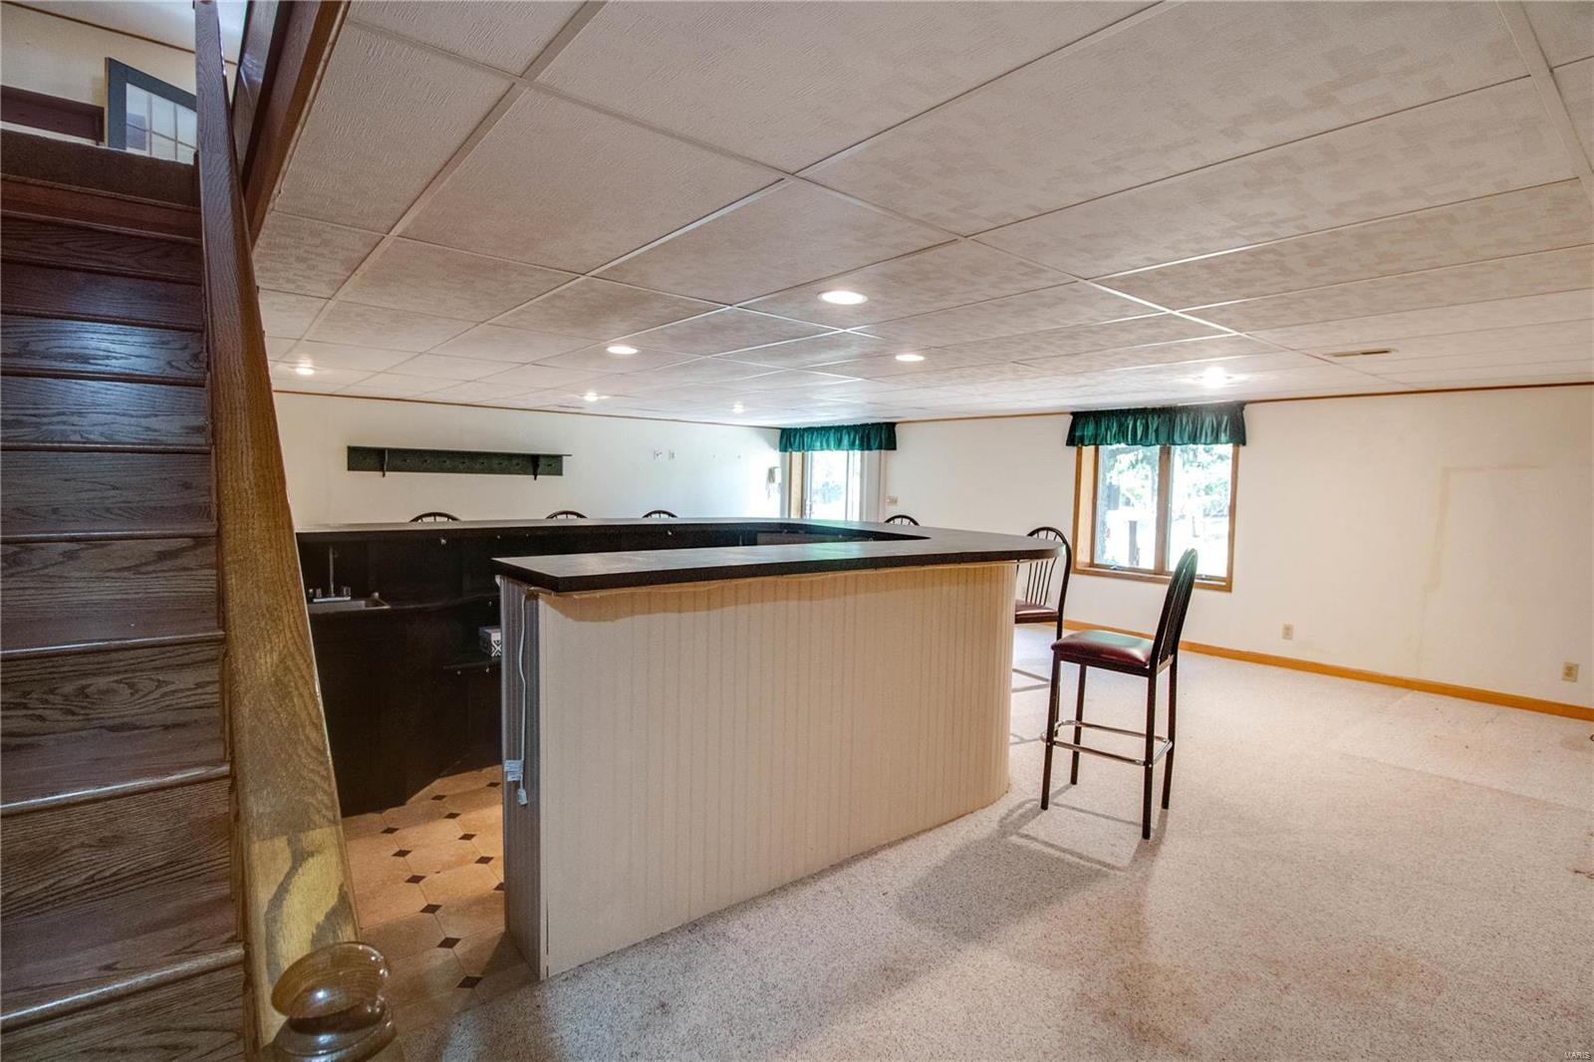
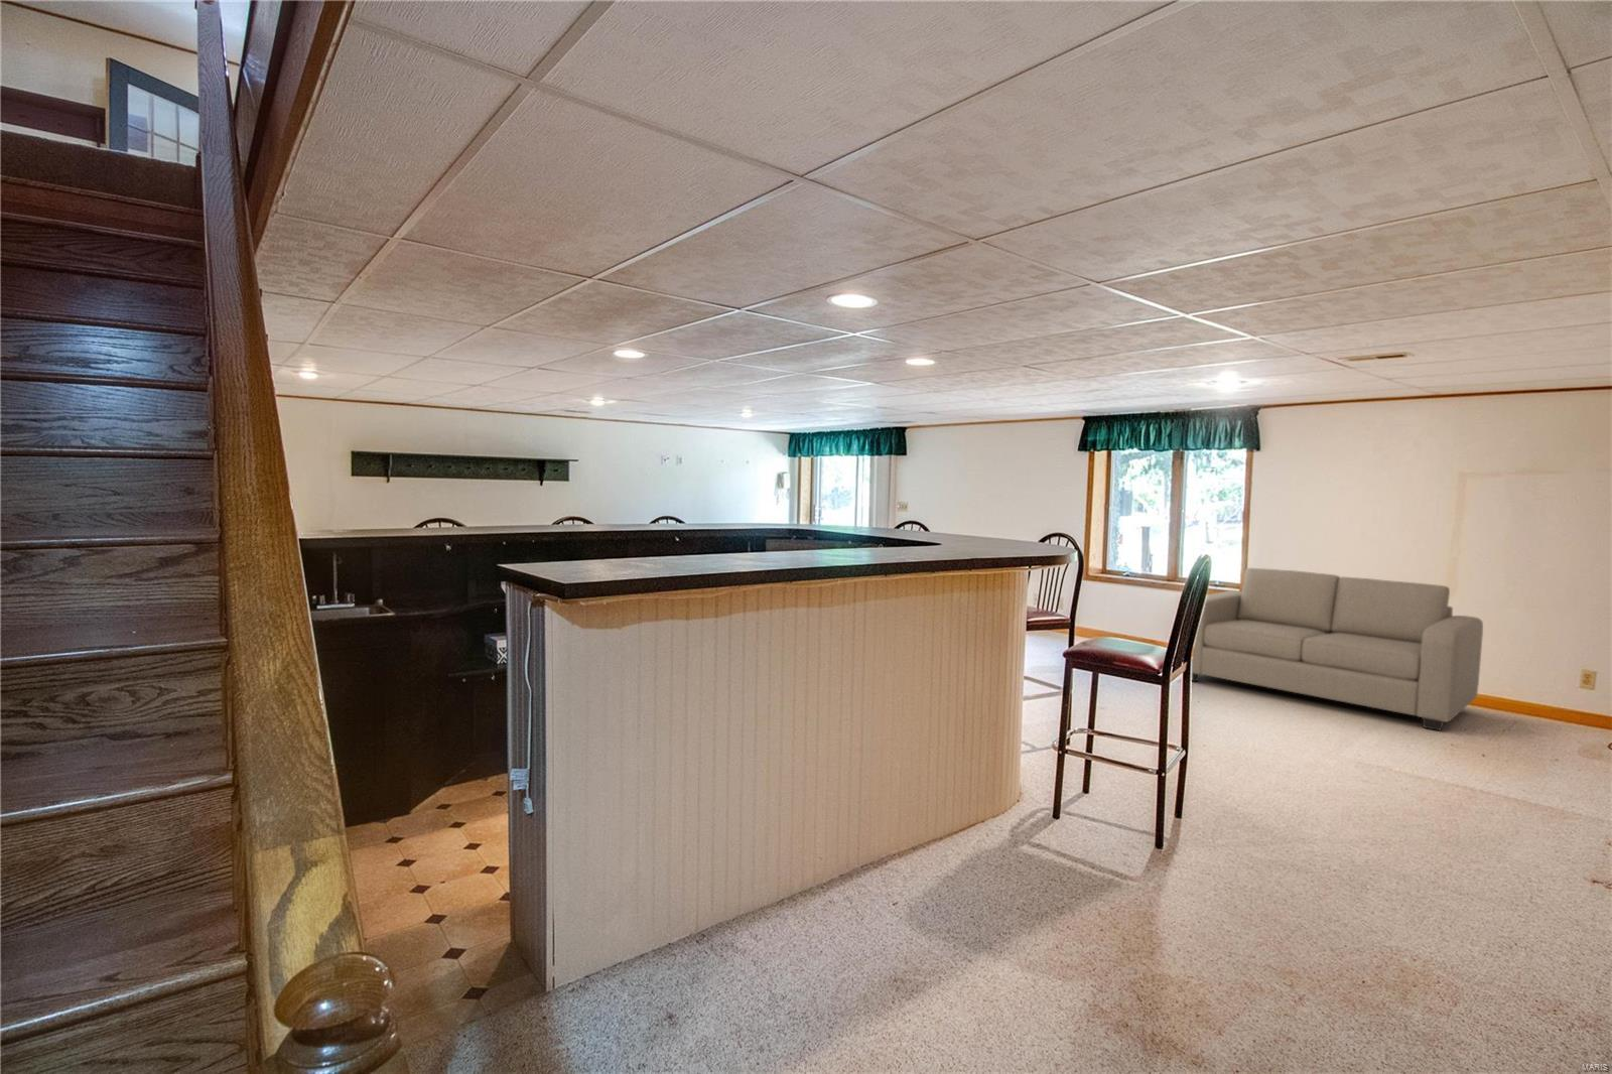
+ sofa (1322, 635)
